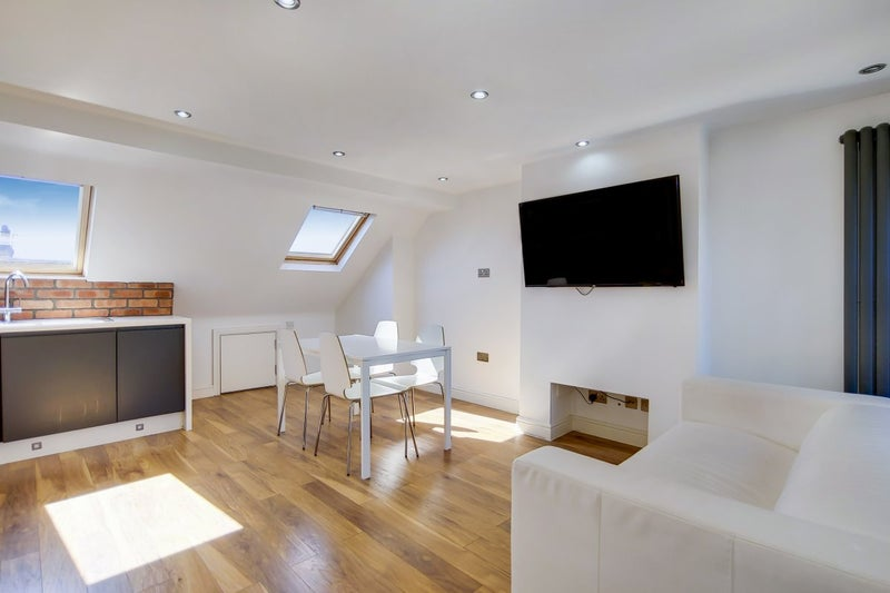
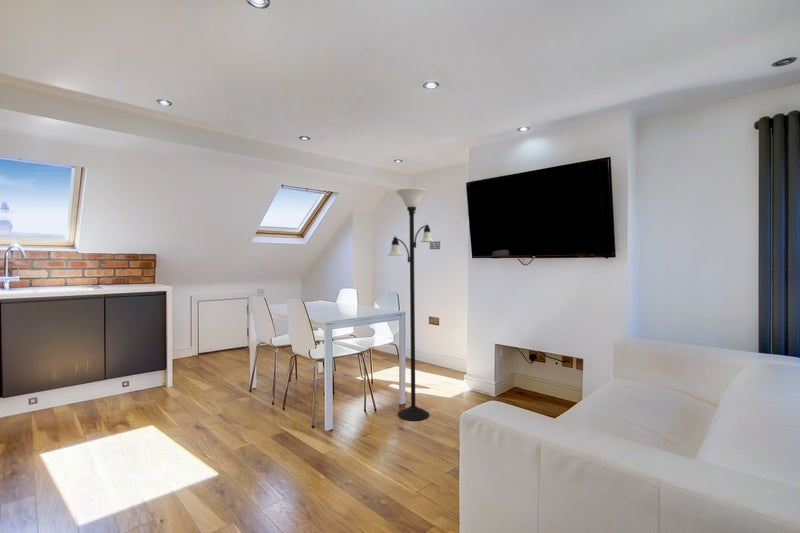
+ floor lamp (412, 302)
